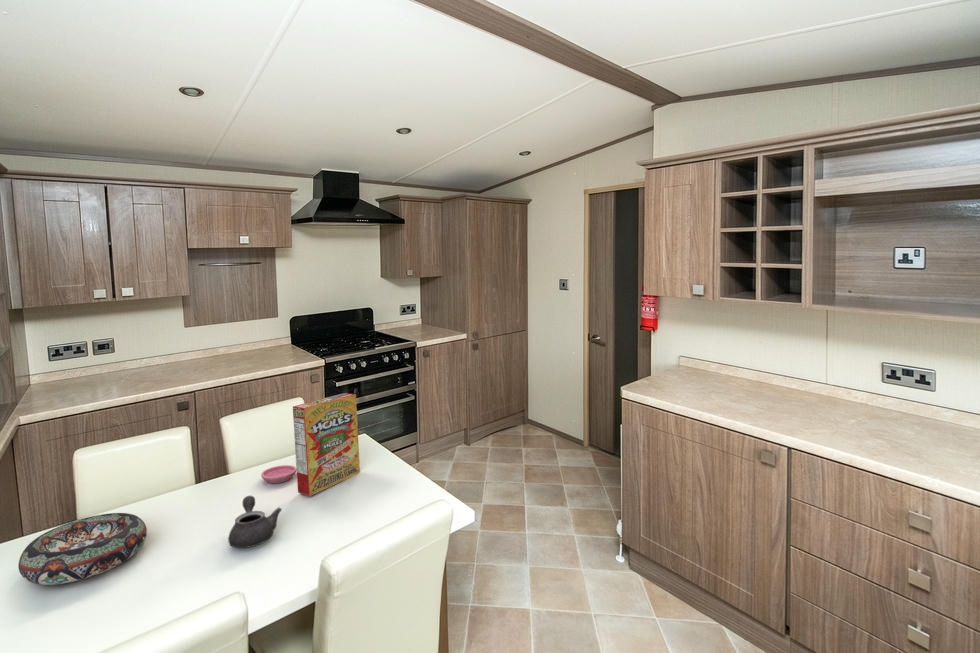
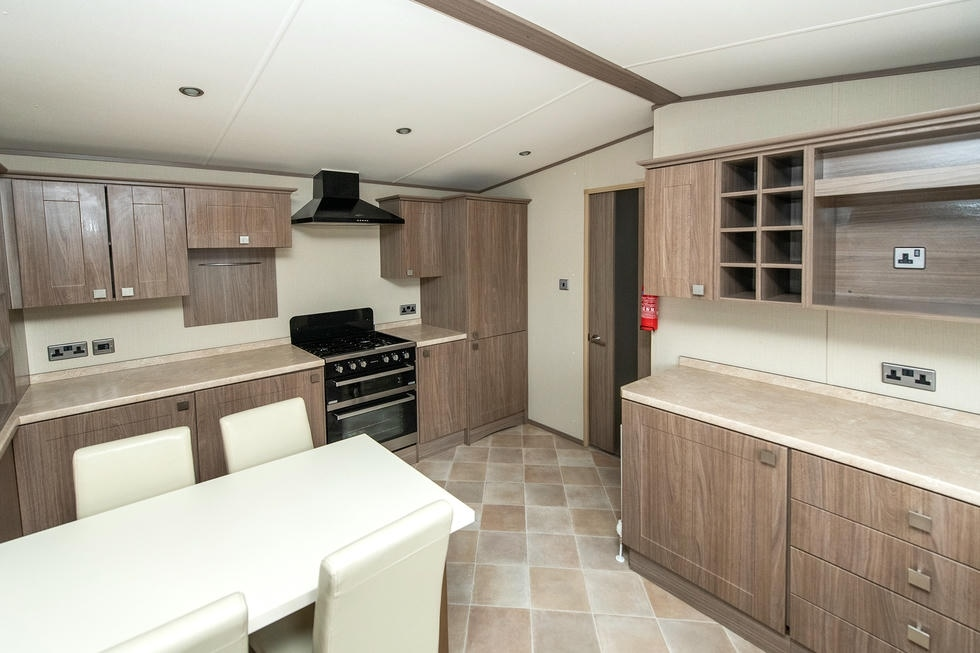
- saucer (279, 474)
- cereal box (328, 441)
- decorative bowl (86, 546)
- teapot (253, 519)
